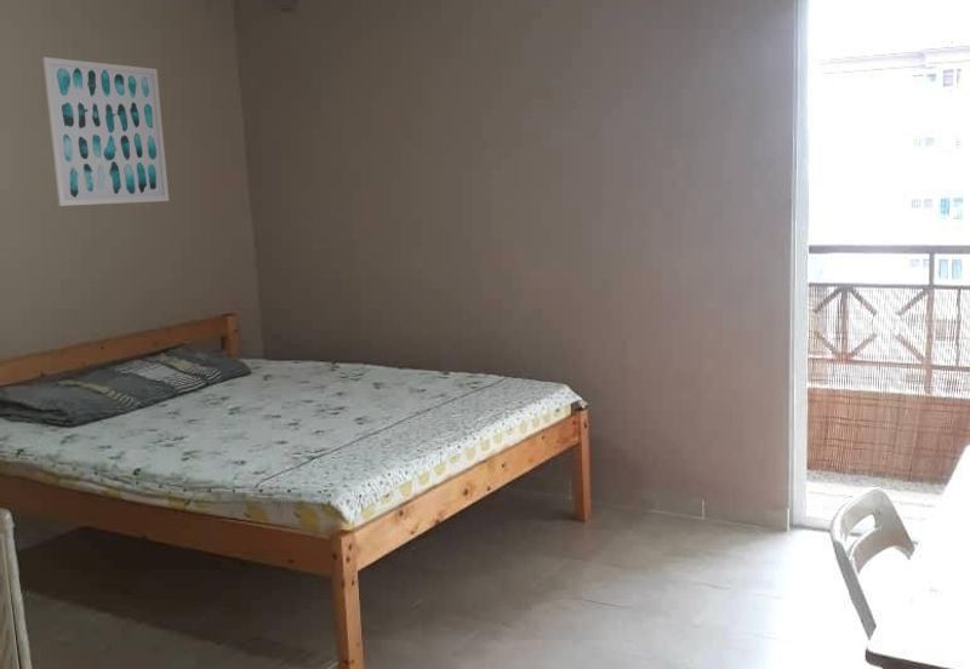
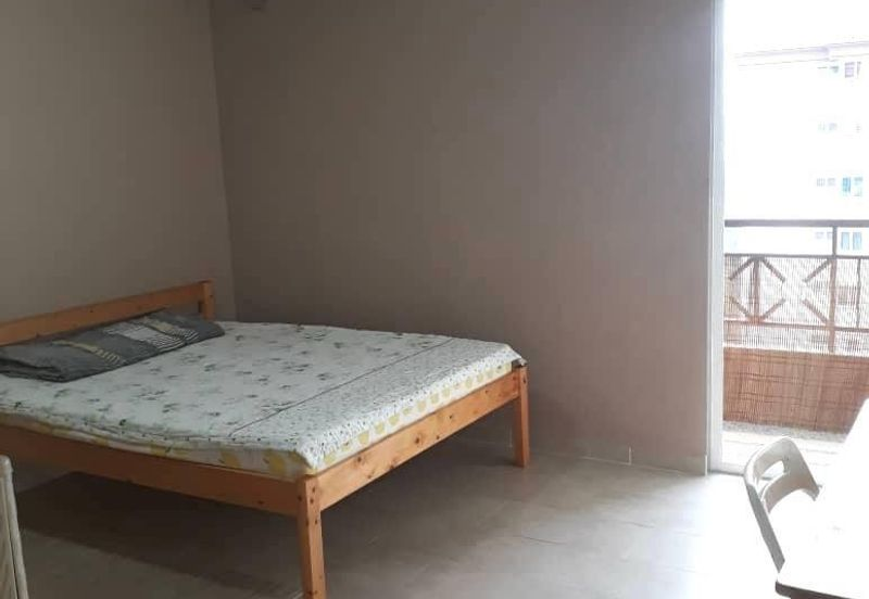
- wall art (109, 133)
